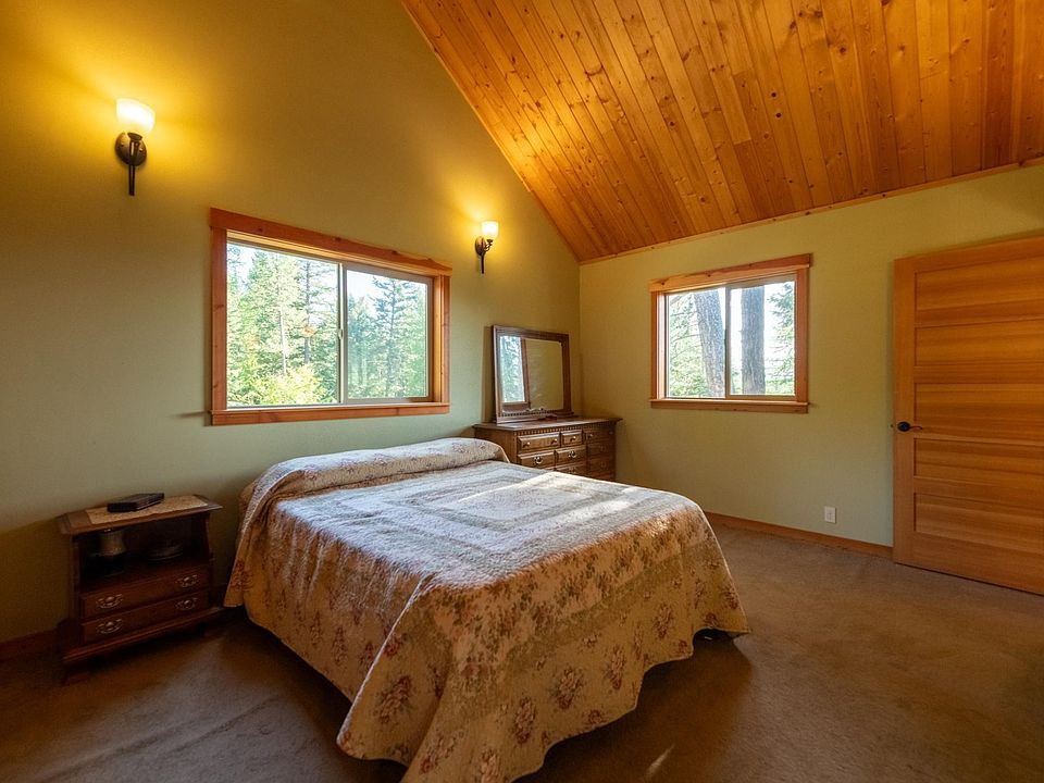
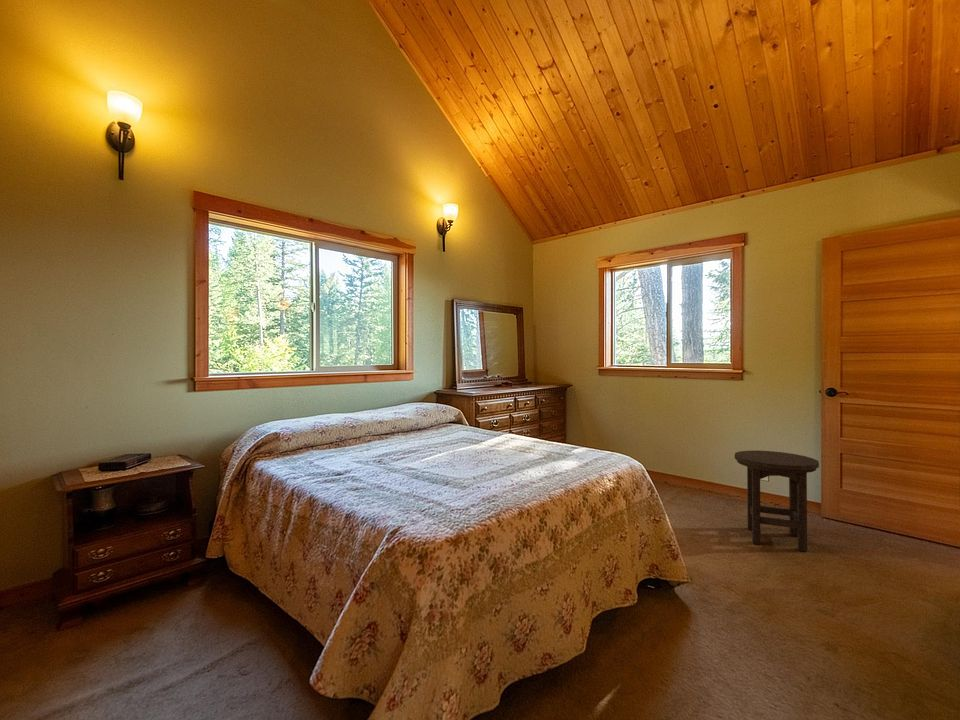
+ stool (774, 507)
